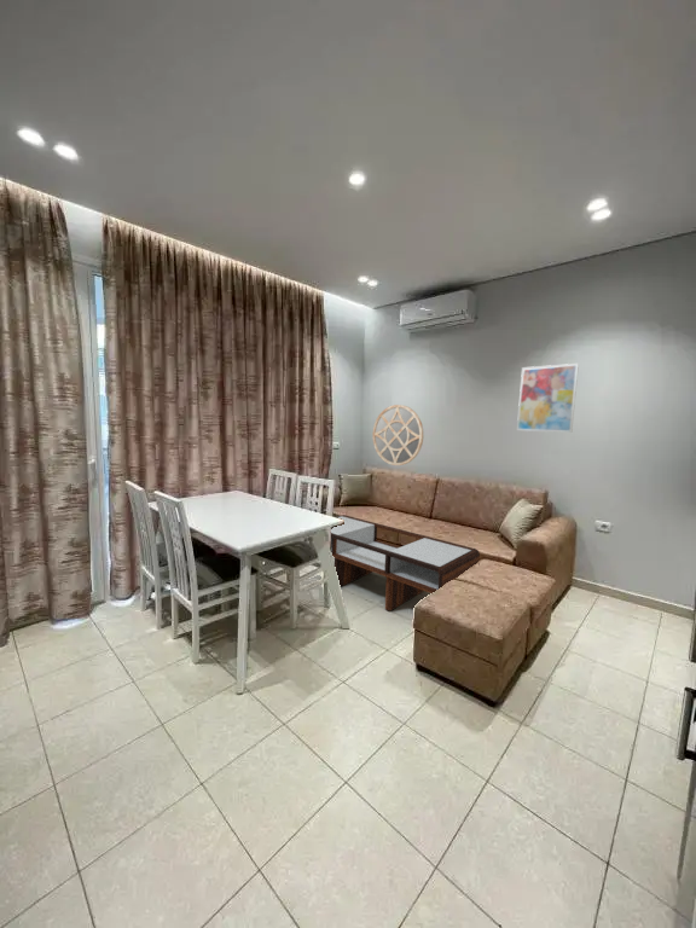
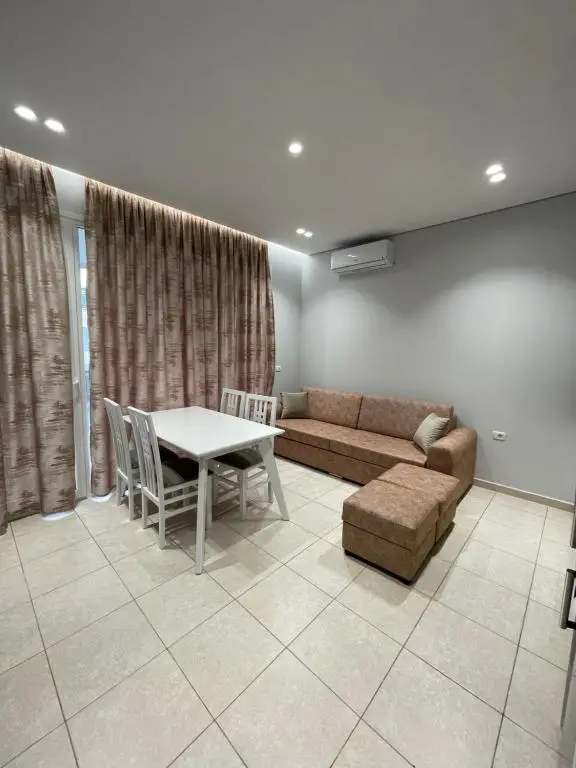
- wall art (545, 399)
- home mirror (396, 435)
- coffee table (379, 562)
